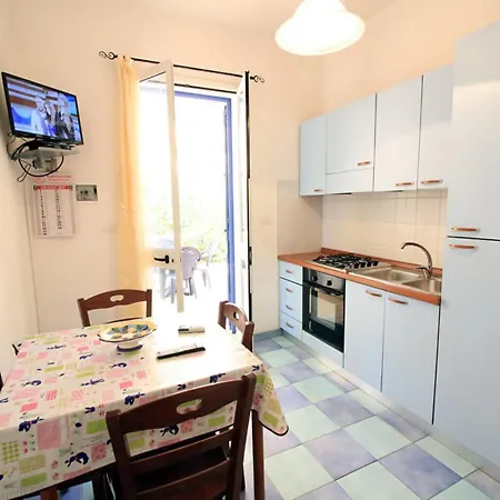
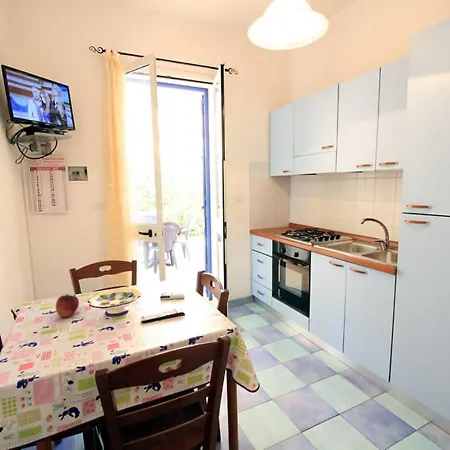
+ fruit (67, 305)
